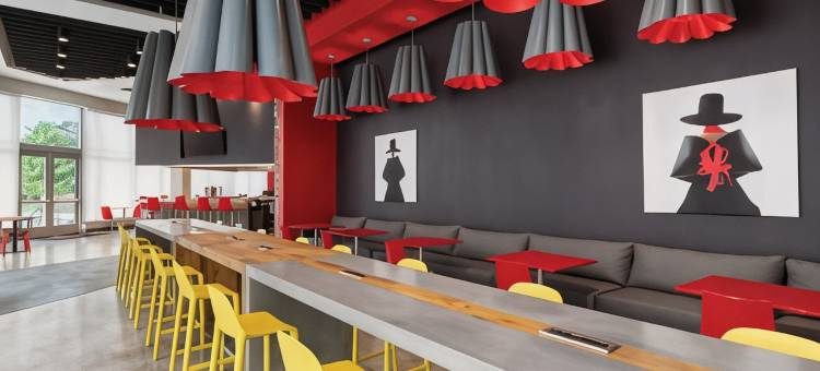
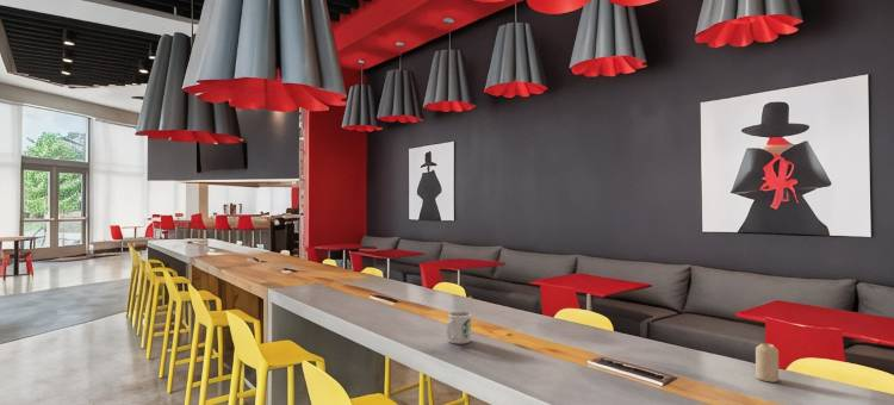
+ candle (766, 361)
+ mug (457, 328)
